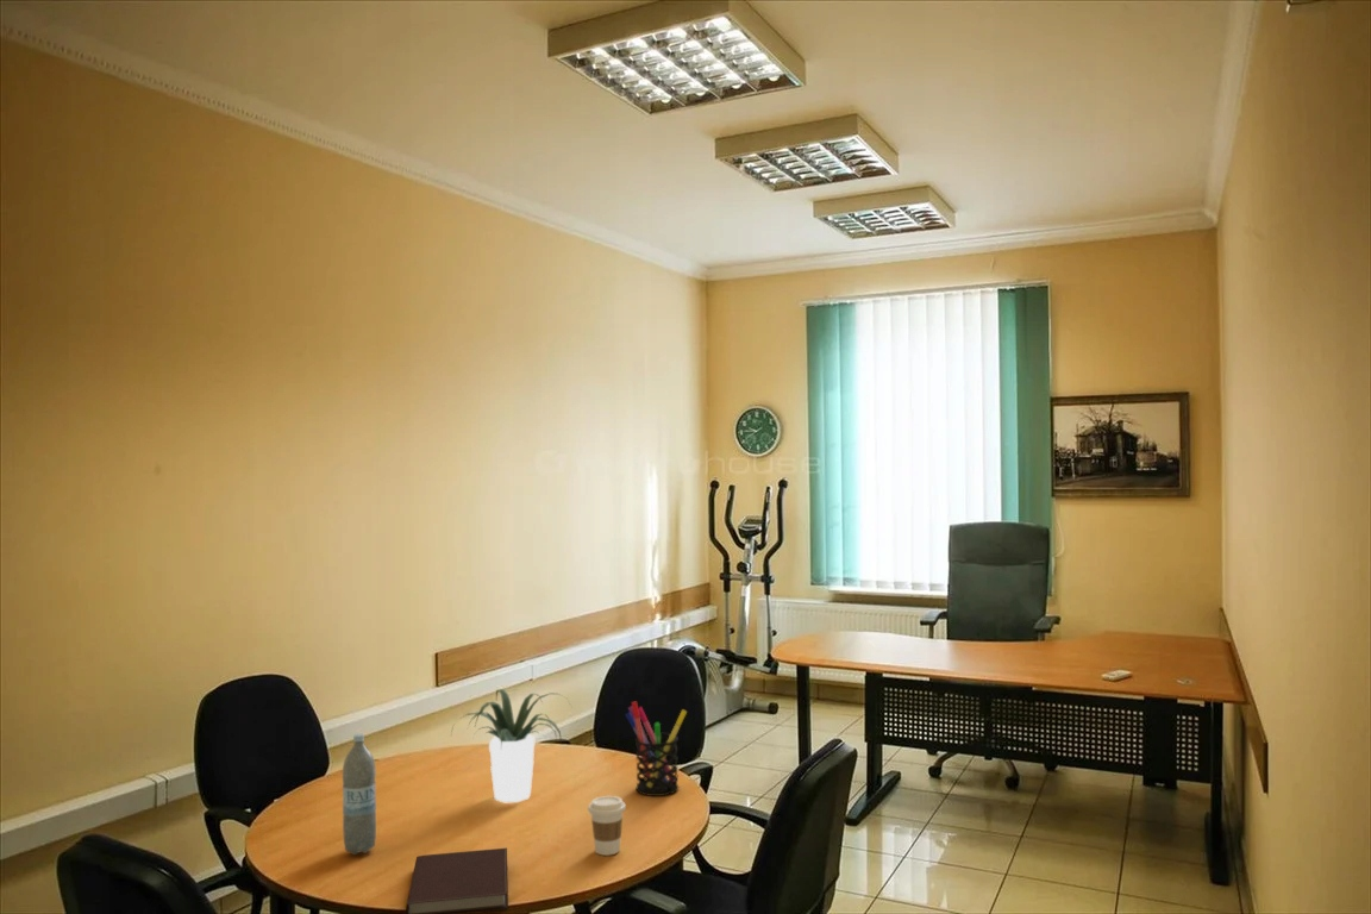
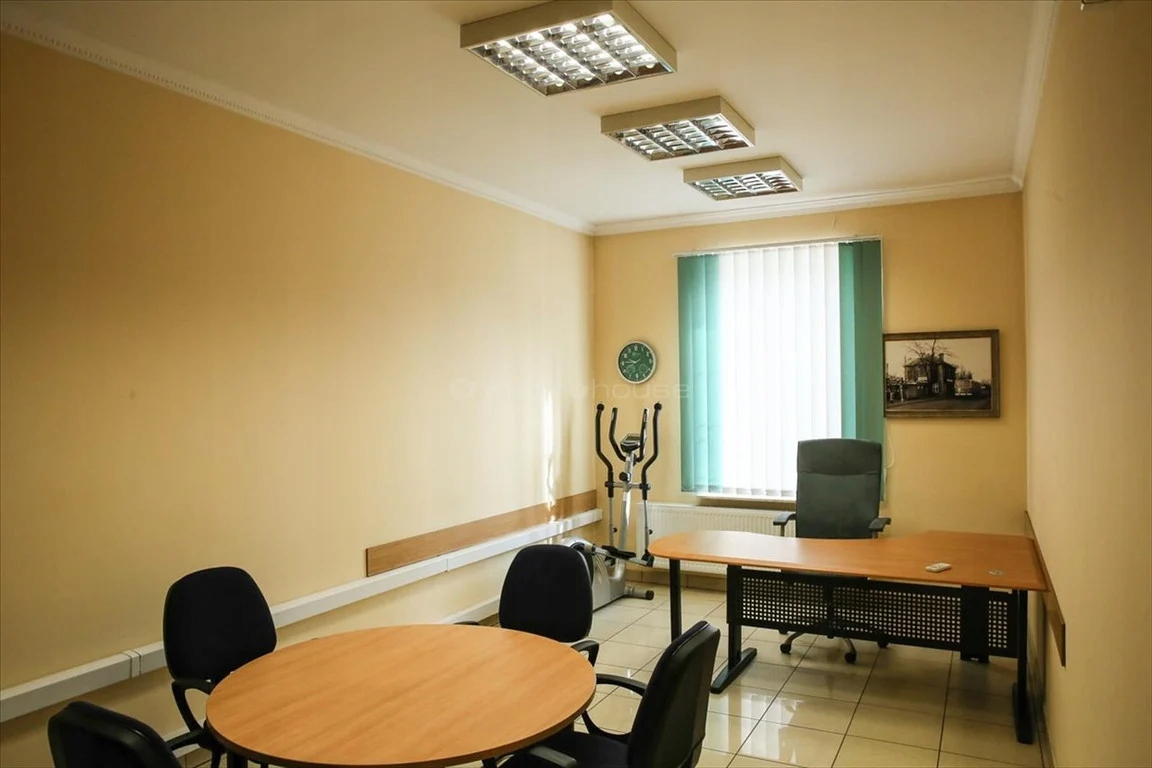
- coffee cup (607, 825)
- water bottle (358, 793)
- notebook (459, 881)
- pen holder (653, 746)
- potted plant (509, 746)
